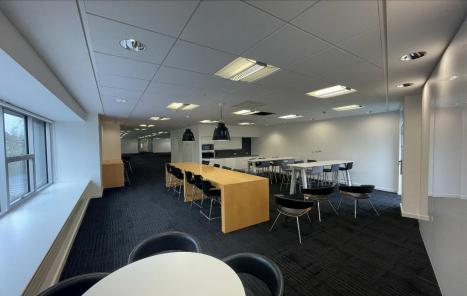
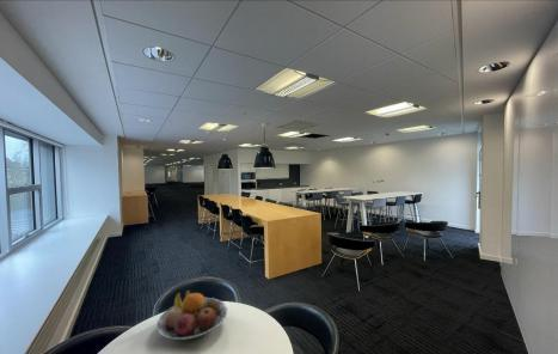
+ fruit bowl (194, 312)
